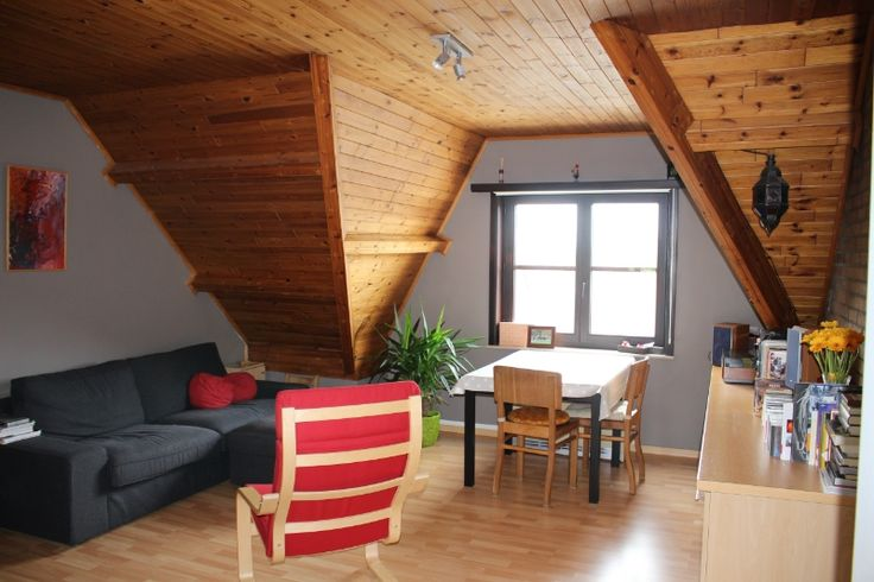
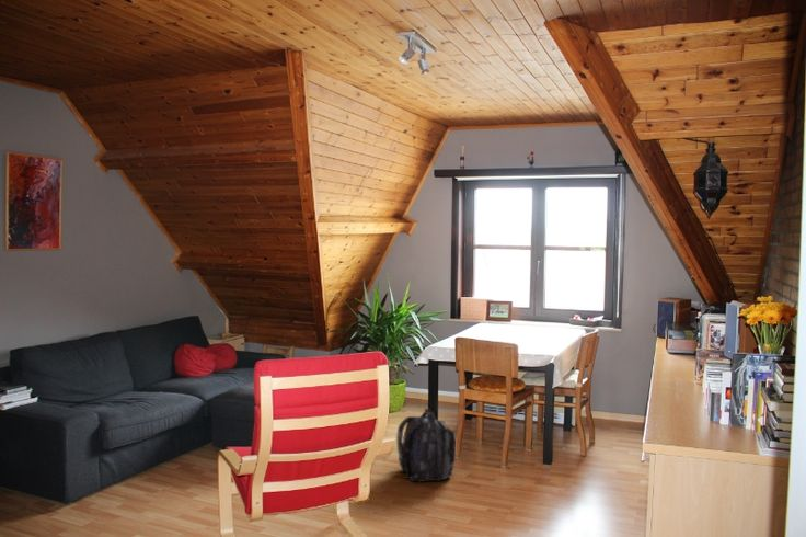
+ backpack (426, 441)
